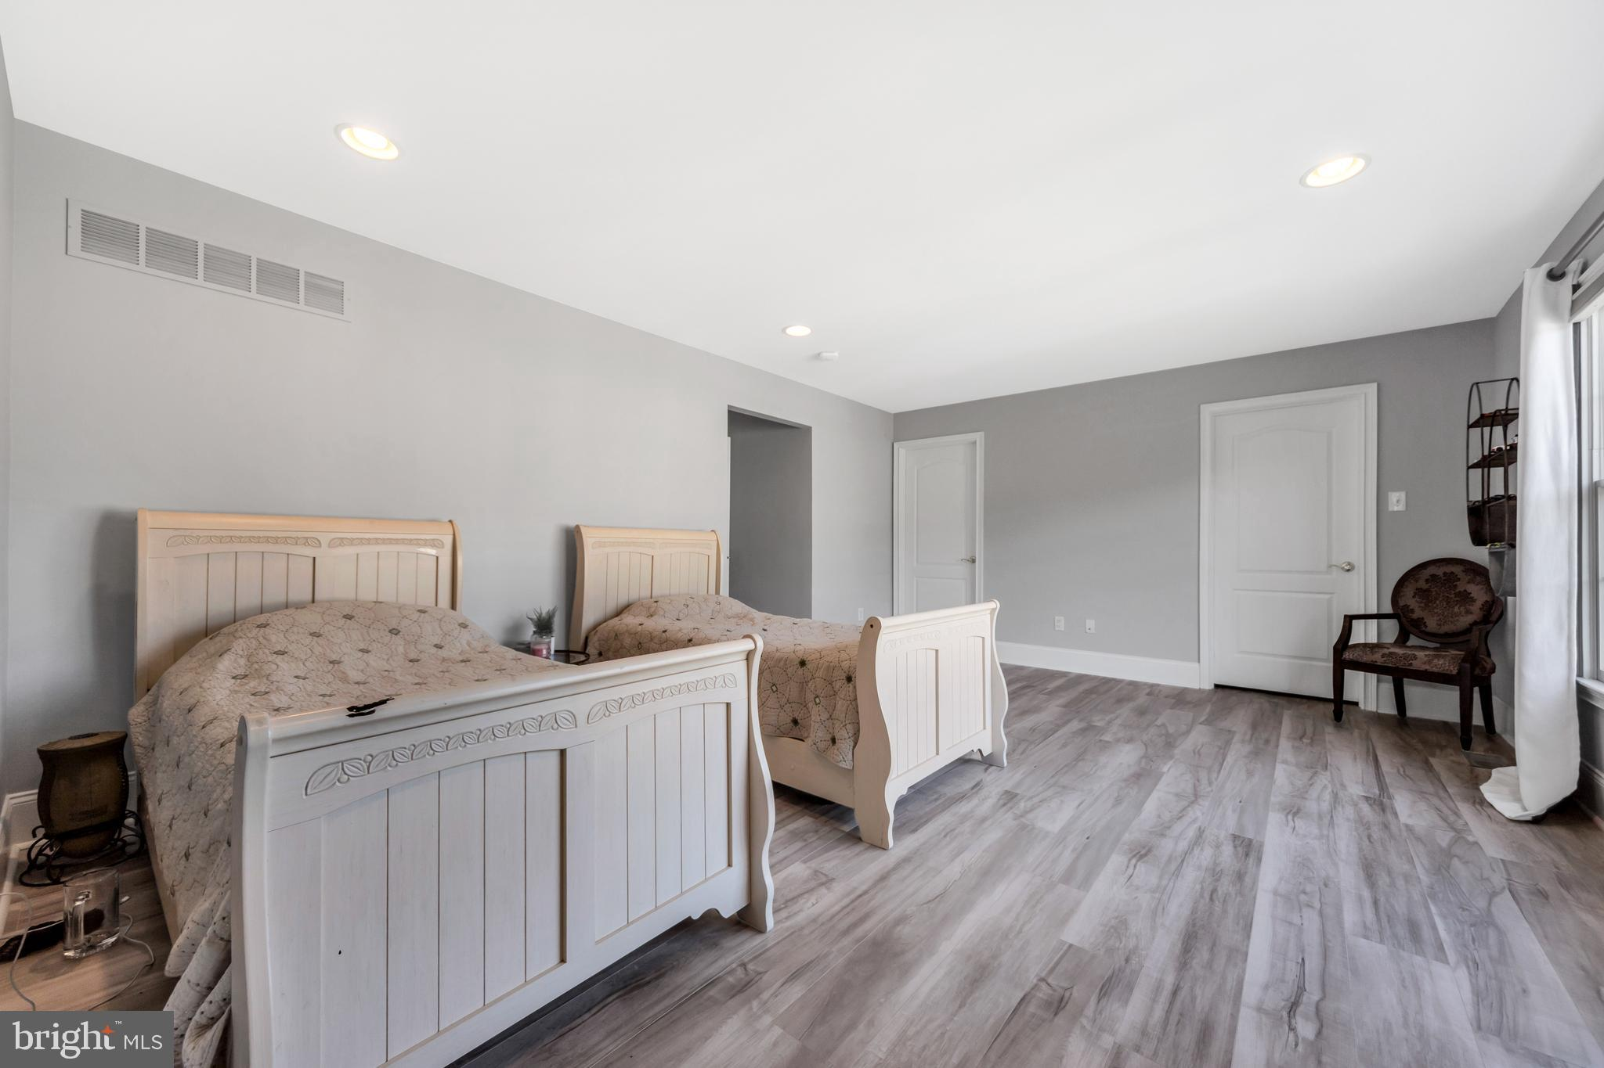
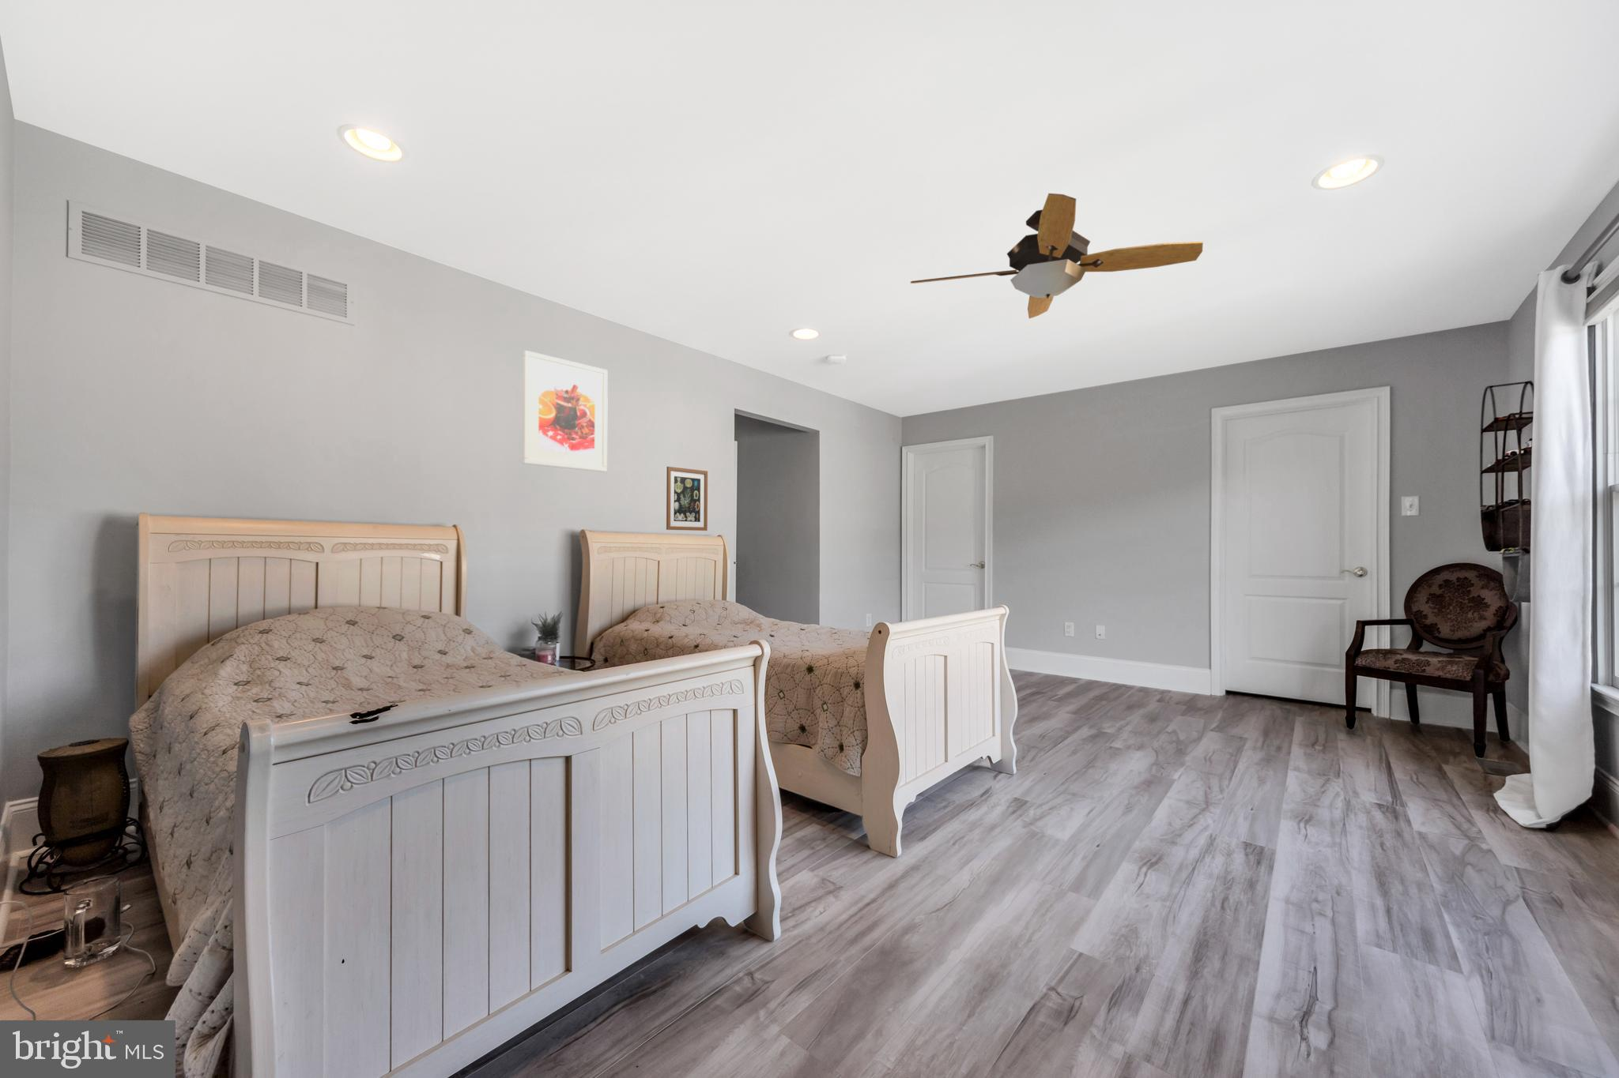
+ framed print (567, 414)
+ ceiling fan (1047, 259)
+ wall art (687, 499)
